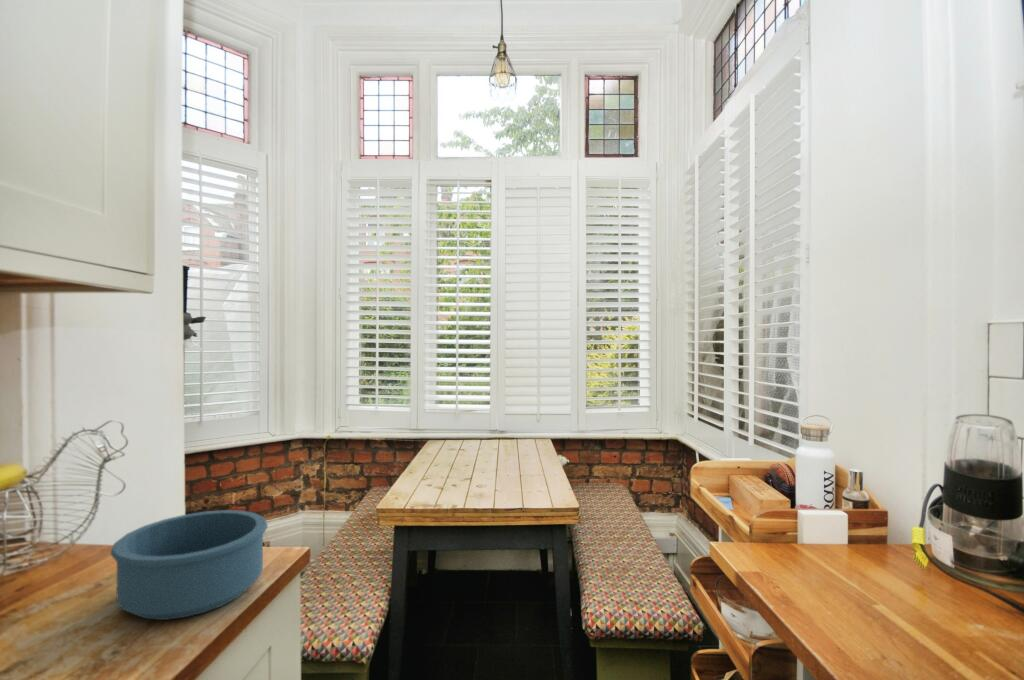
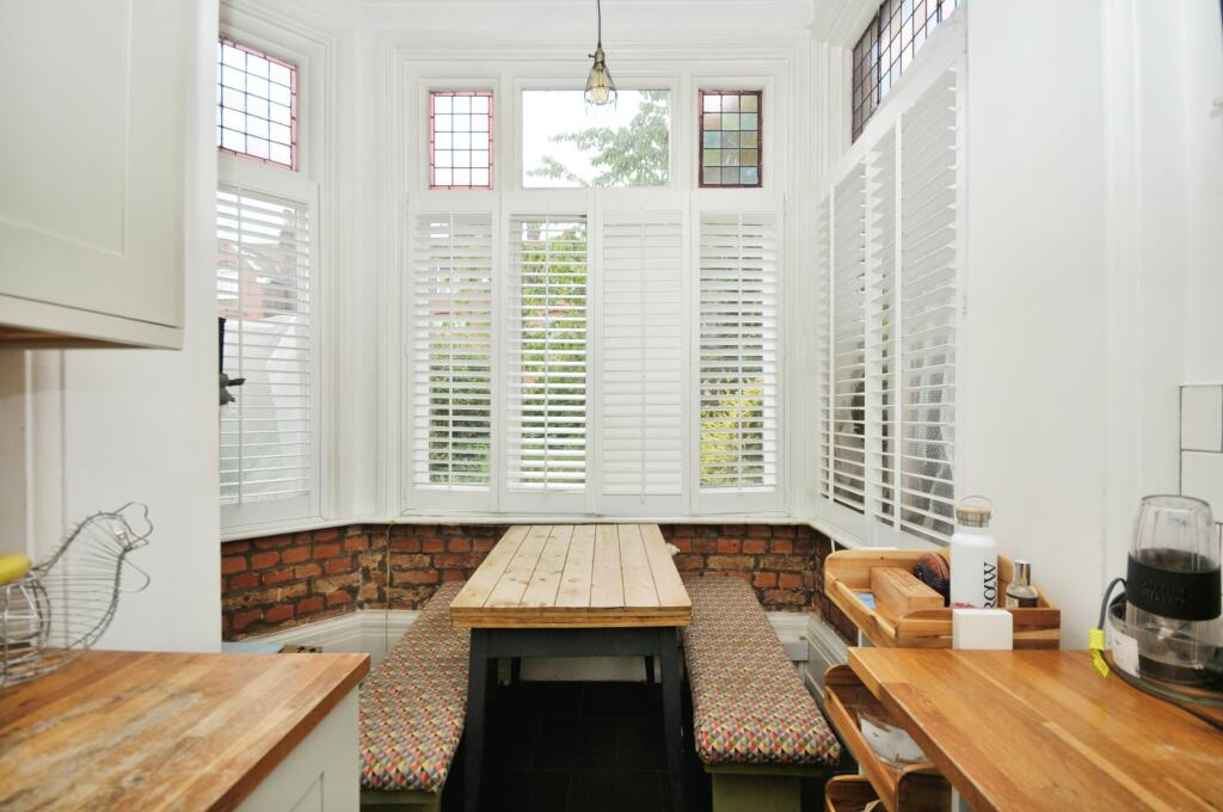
- mixing bowl (194, 561)
